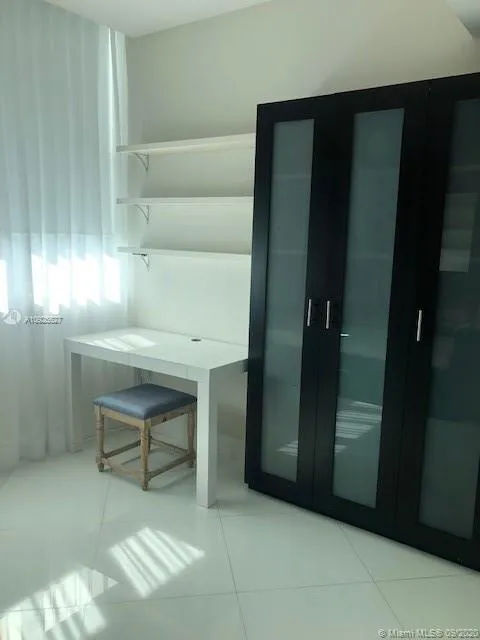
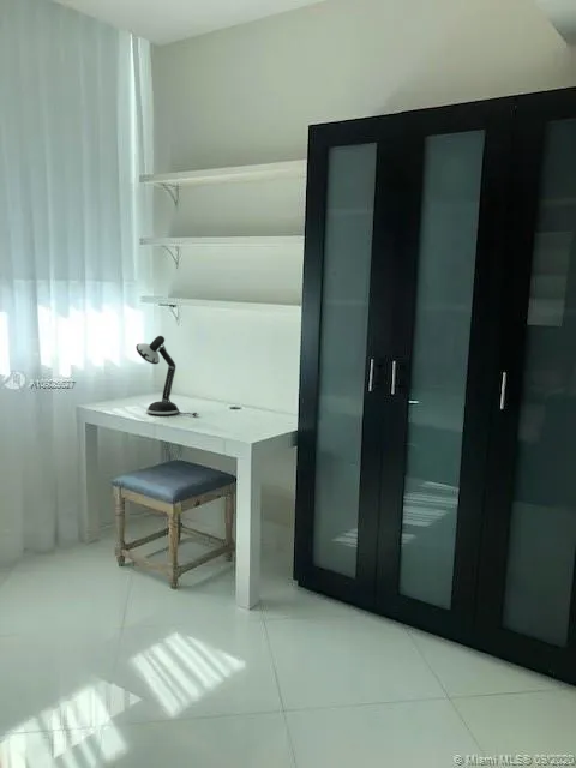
+ desk lamp (167, 374)
